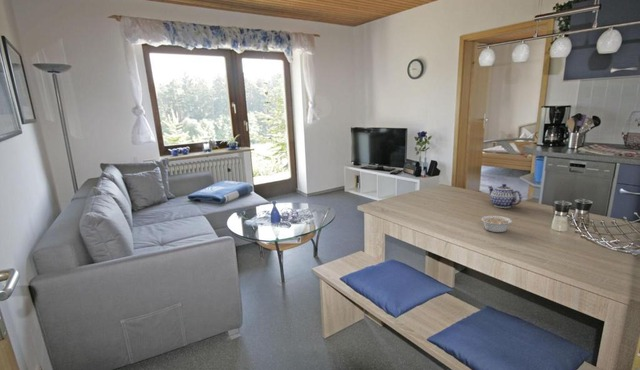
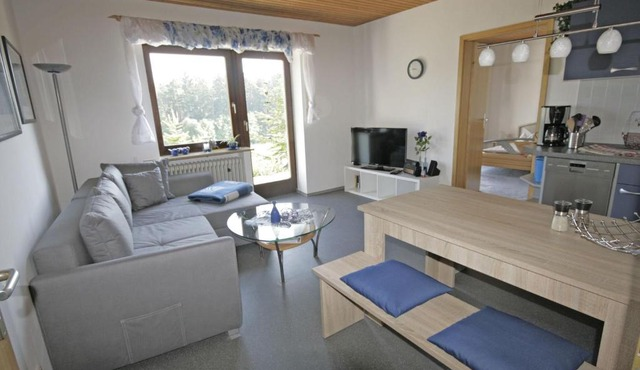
- teapot (503, 195)
- legume (496, 223)
